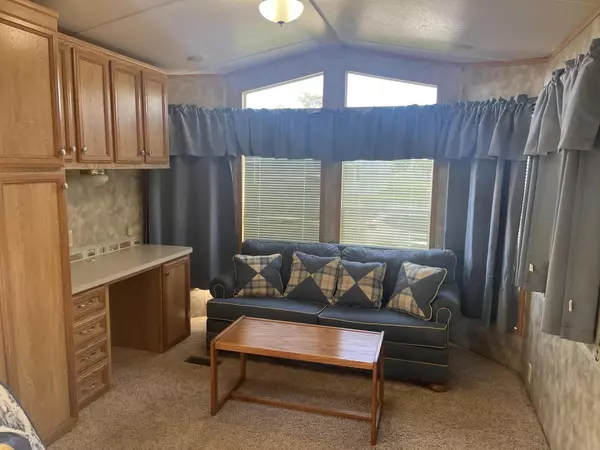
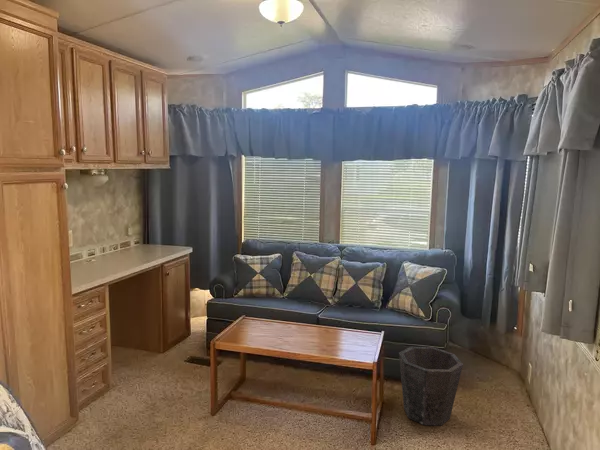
+ waste bin (428, 386)
